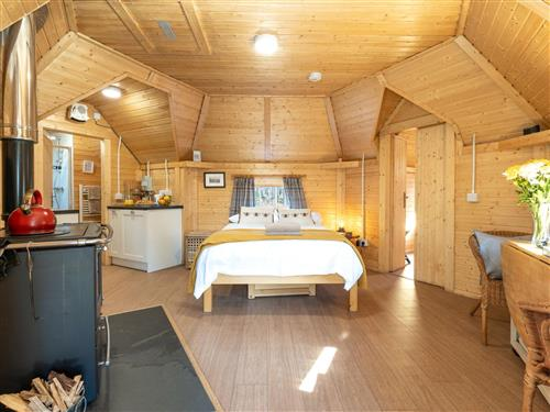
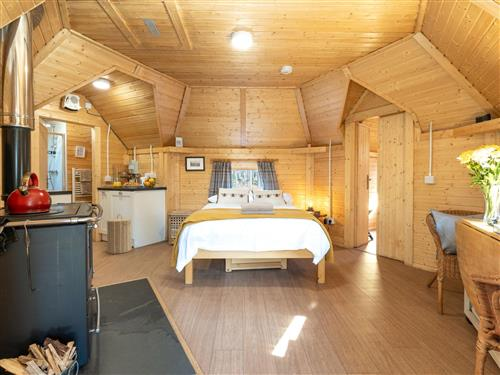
+ laundry hamper (119, 232)
